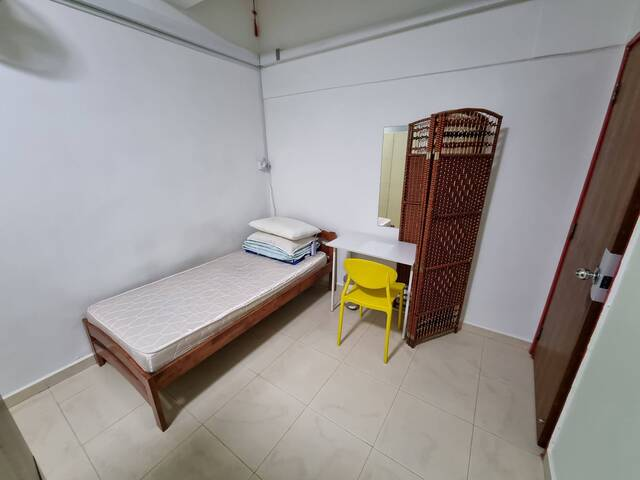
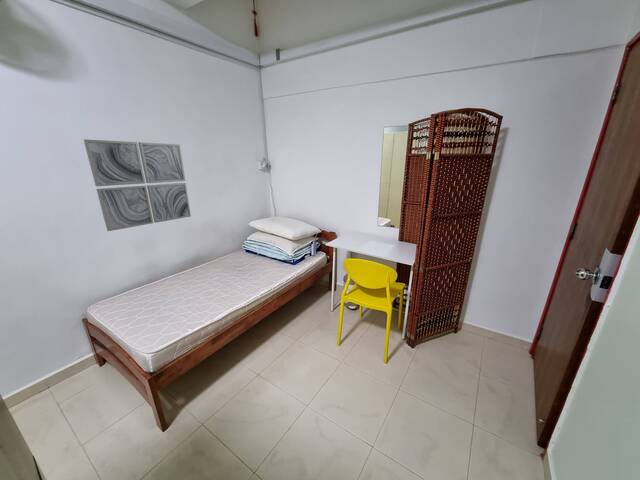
+ wall art (147, 185)
